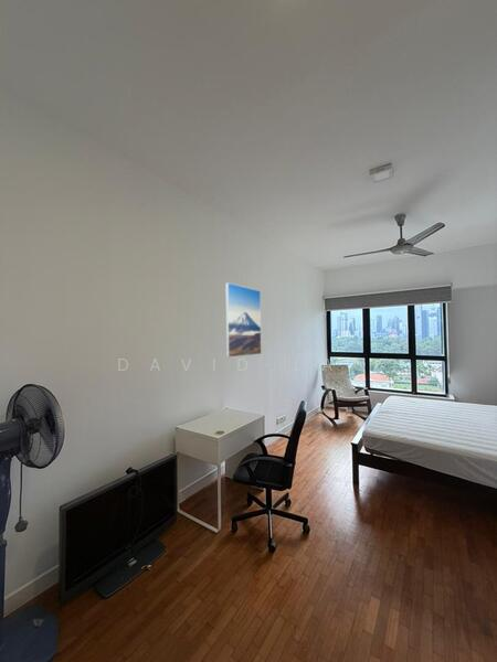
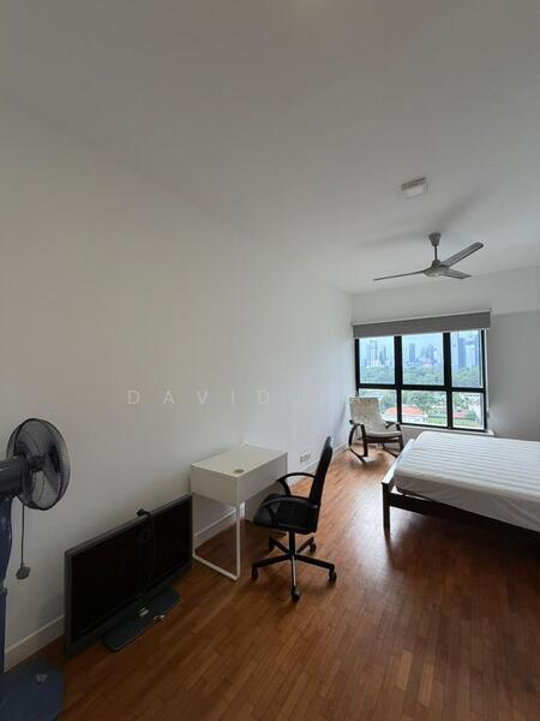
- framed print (244, 321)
